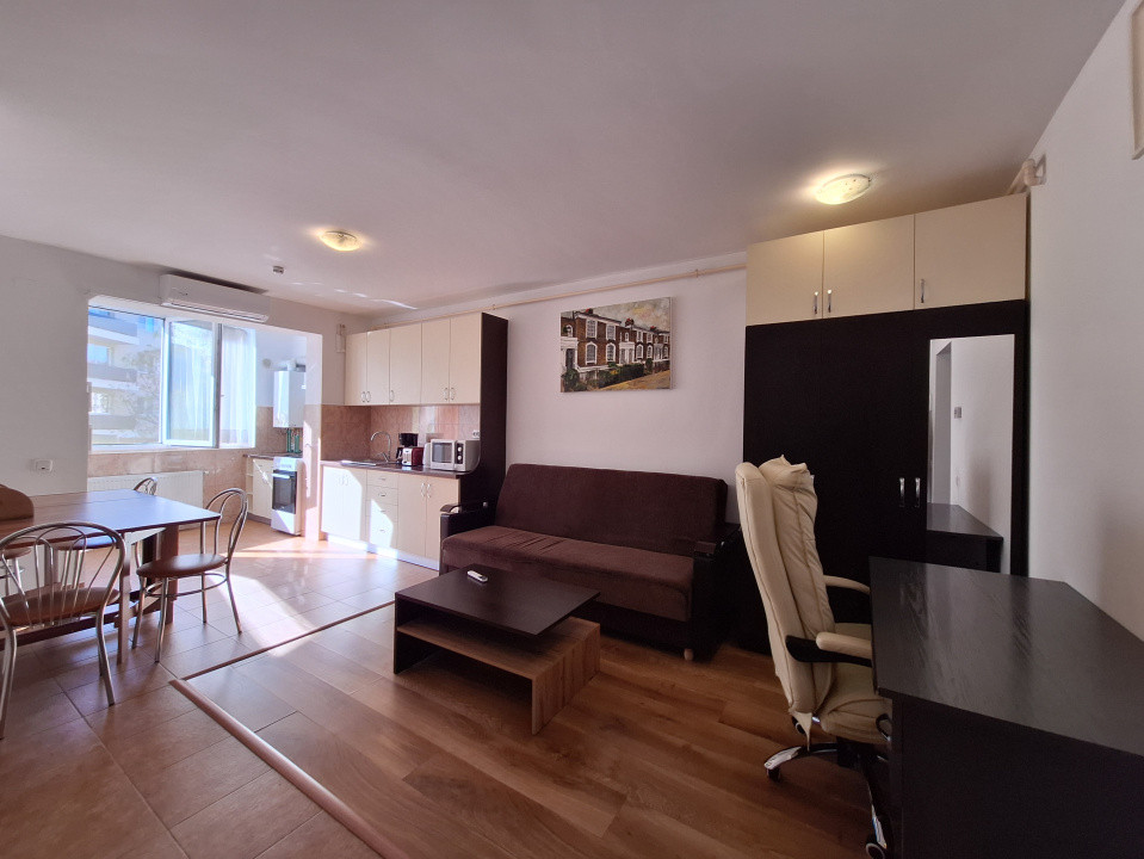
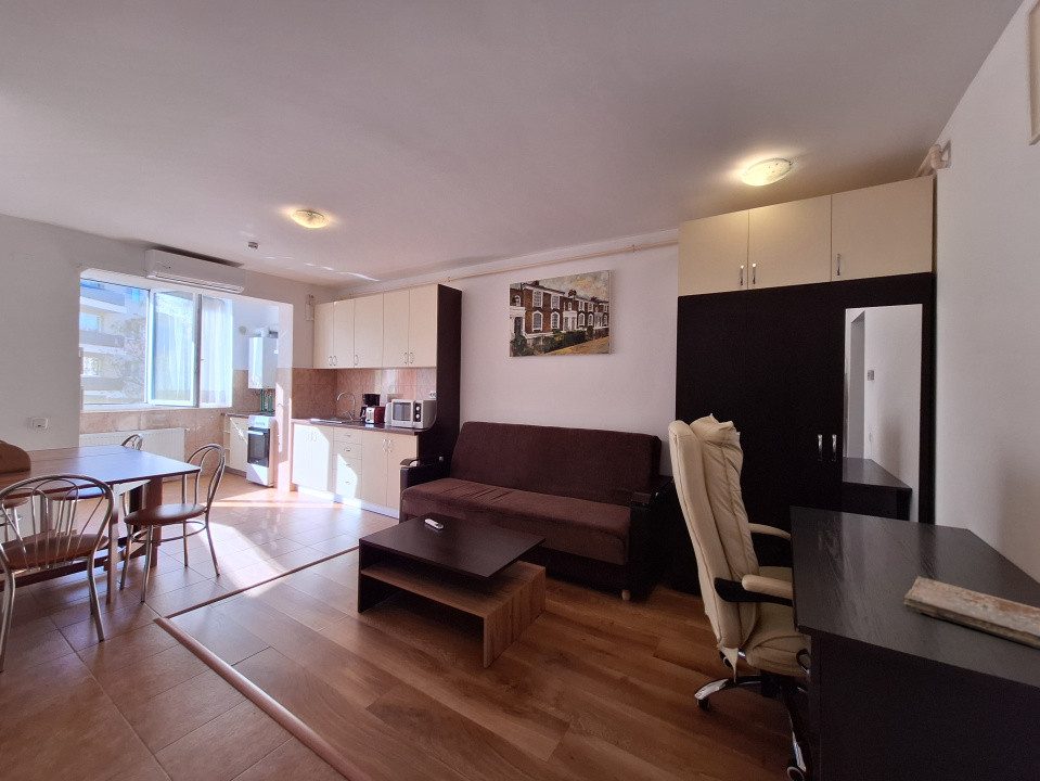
+ book (983, 611)
